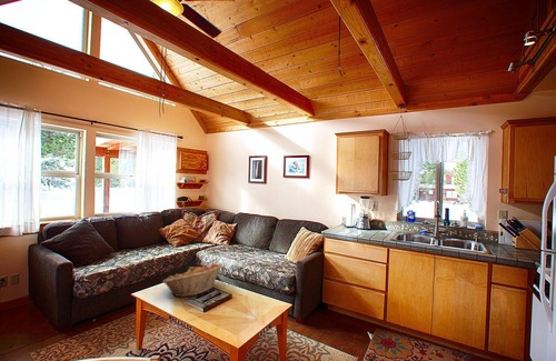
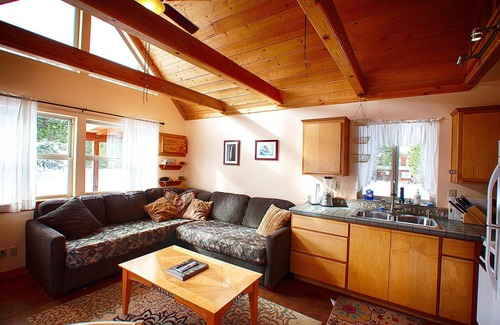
- fruit basket (193, 277)
